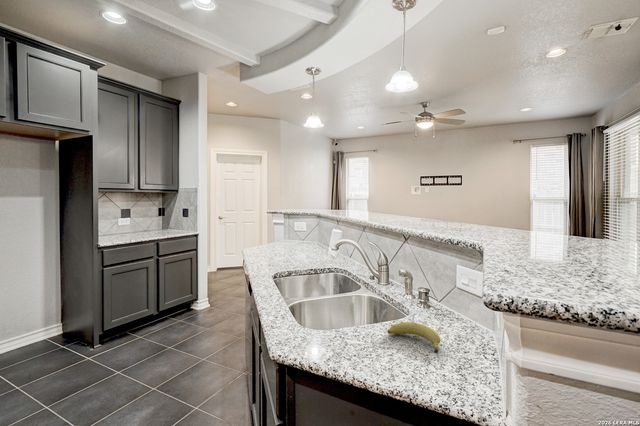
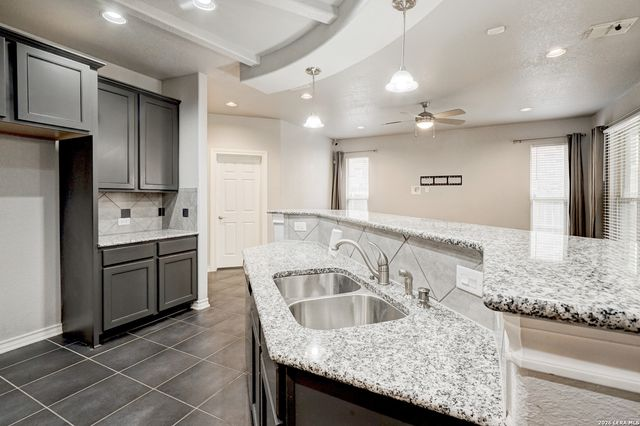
- fruit (417, 333)
